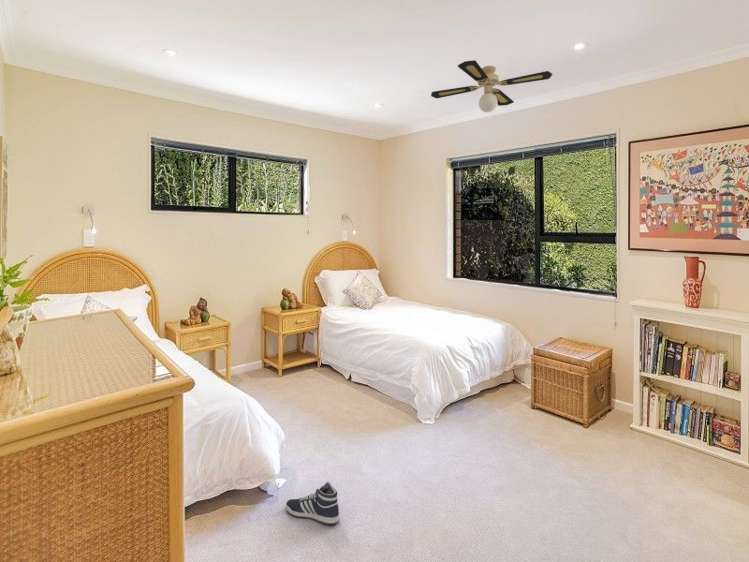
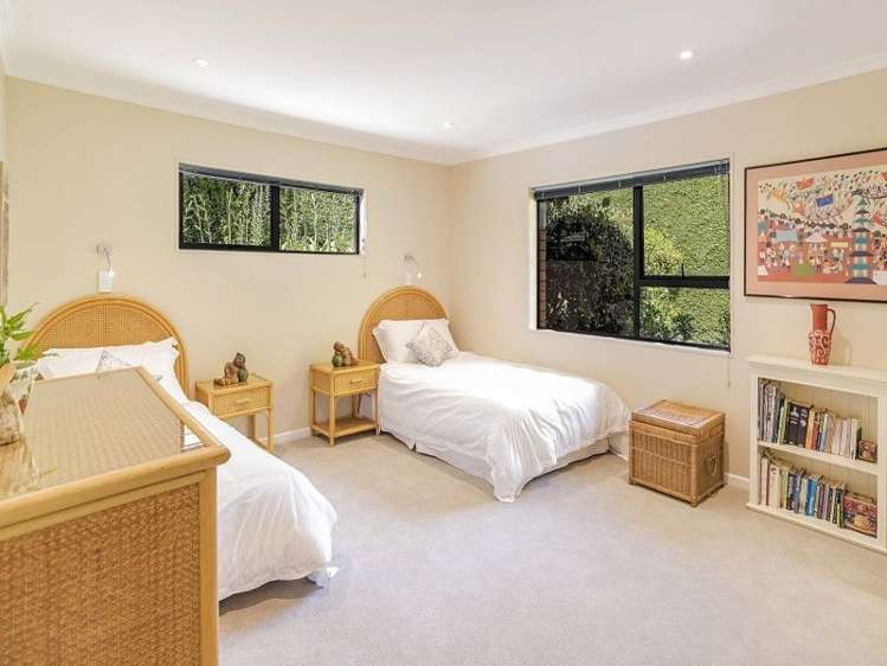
- ceiling fan (488, 90)
- sneaker (312, 498)
